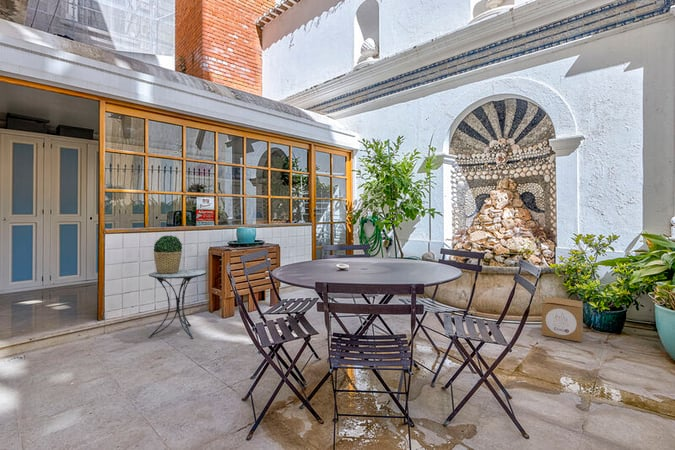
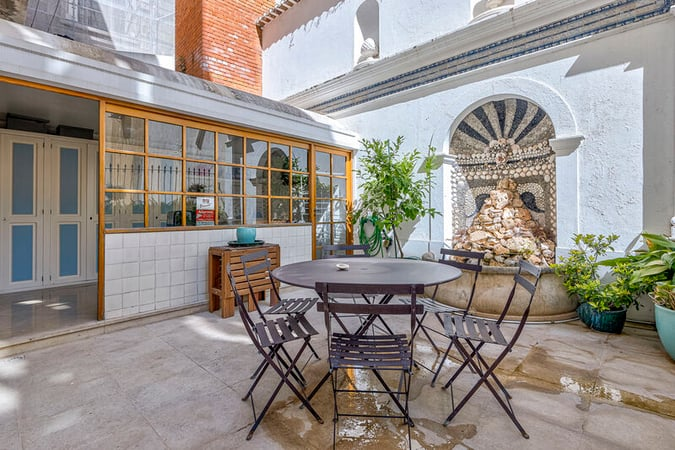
- side table (178, 302)
- cardboard box (562, 317)
- potted plant (168, 253)
